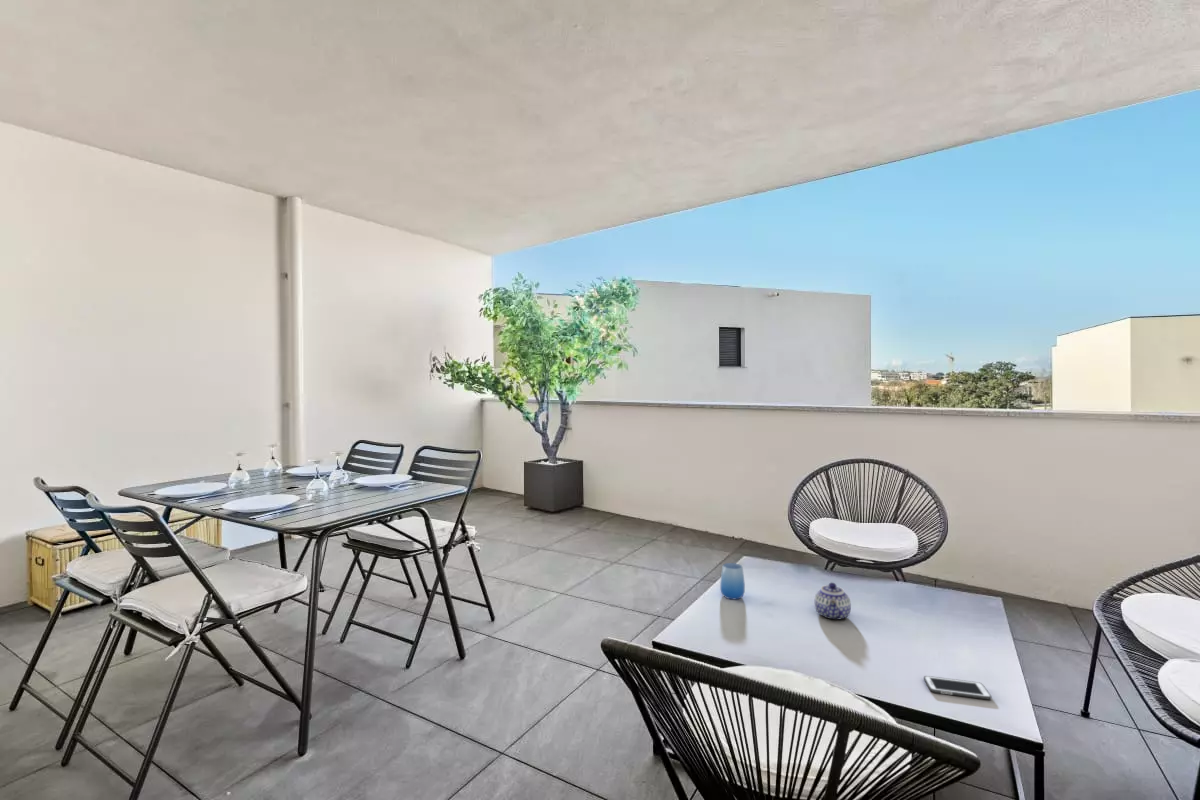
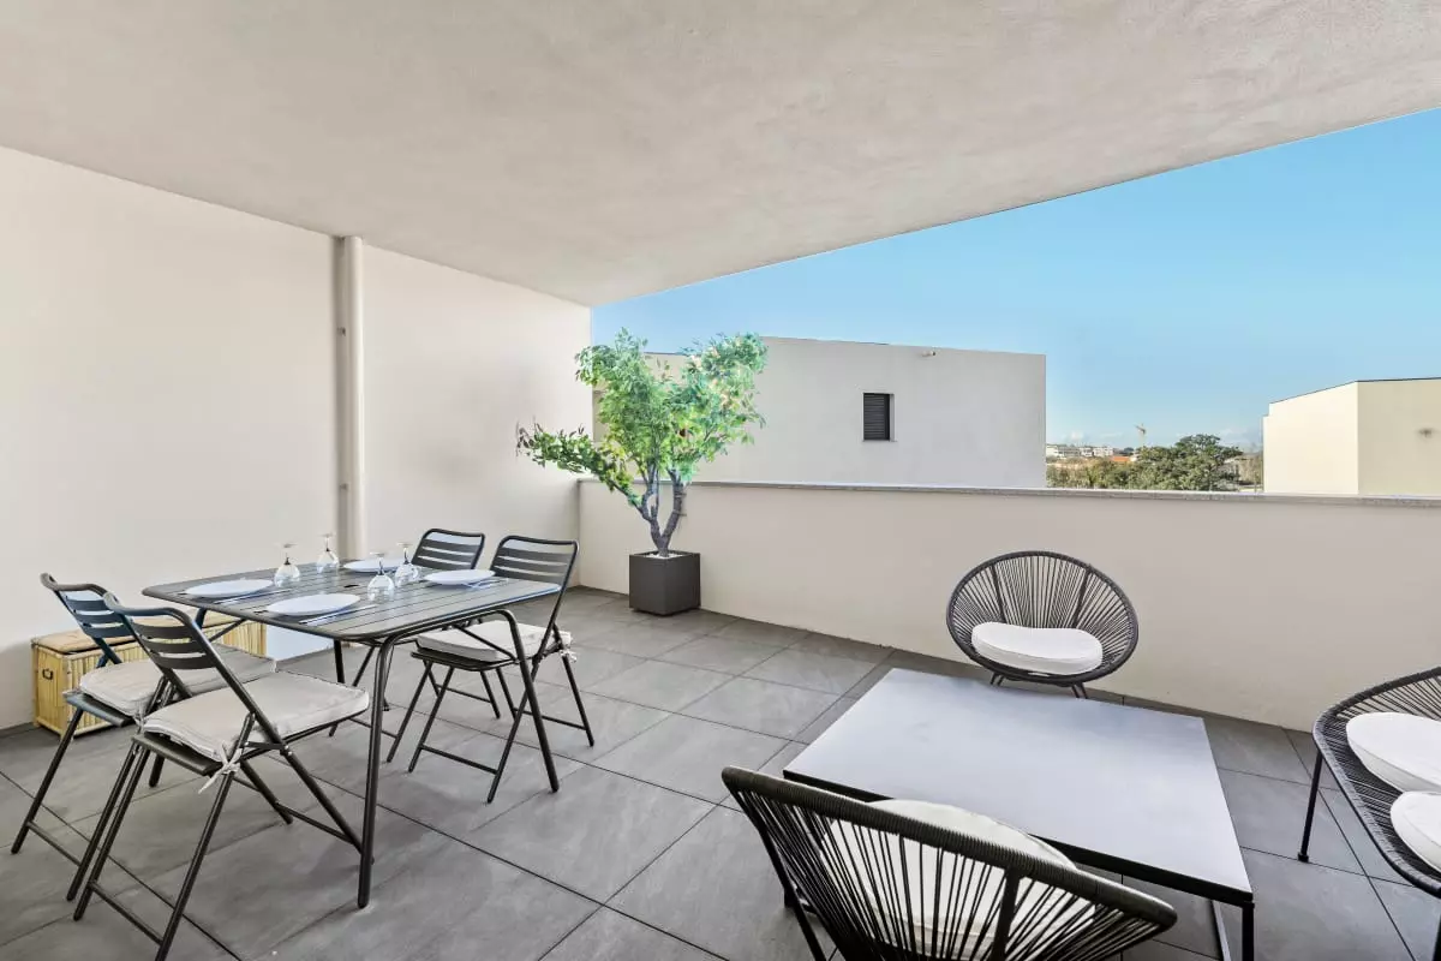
- cell phone (956, 687)
- teapot (832, 598)
- cup (732, 581)
